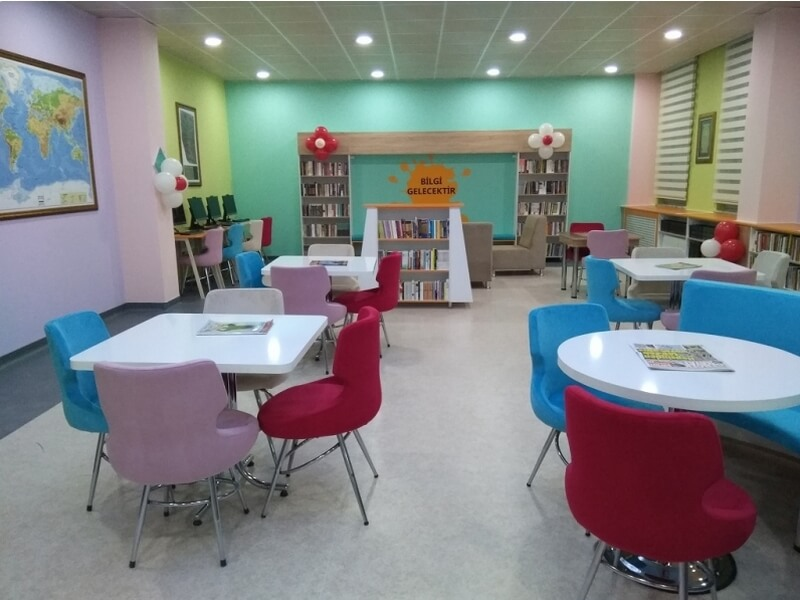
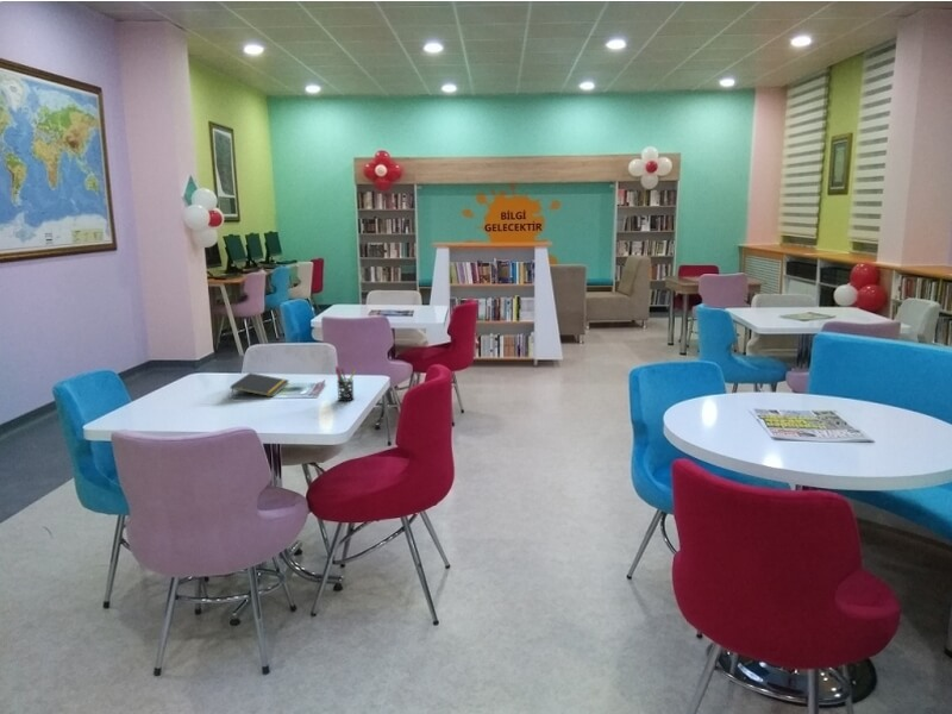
+ pen holder (343, 383)
+ notepad (261, 384)
